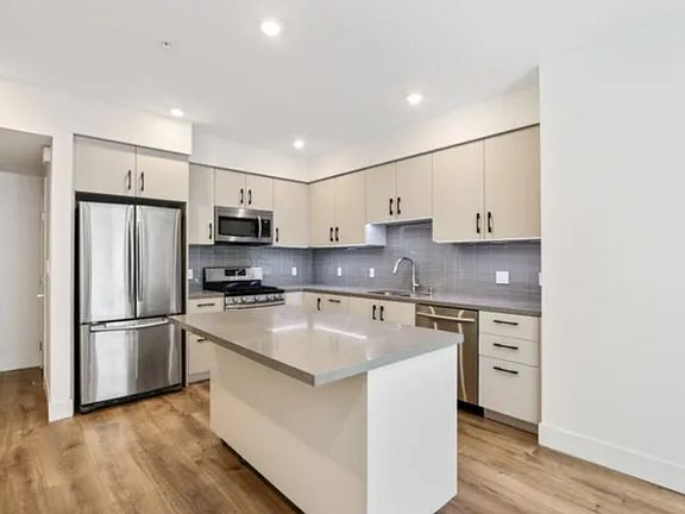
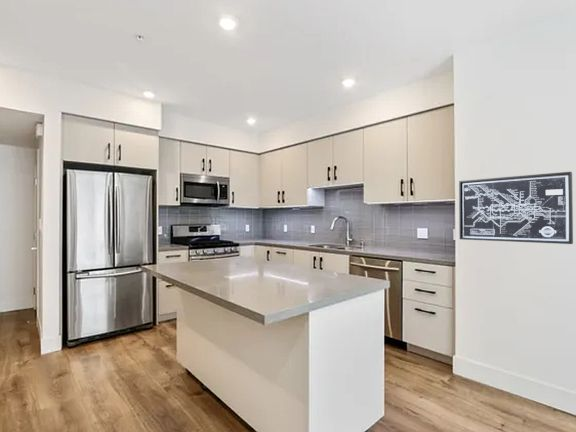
+ wall art (510, 209)
